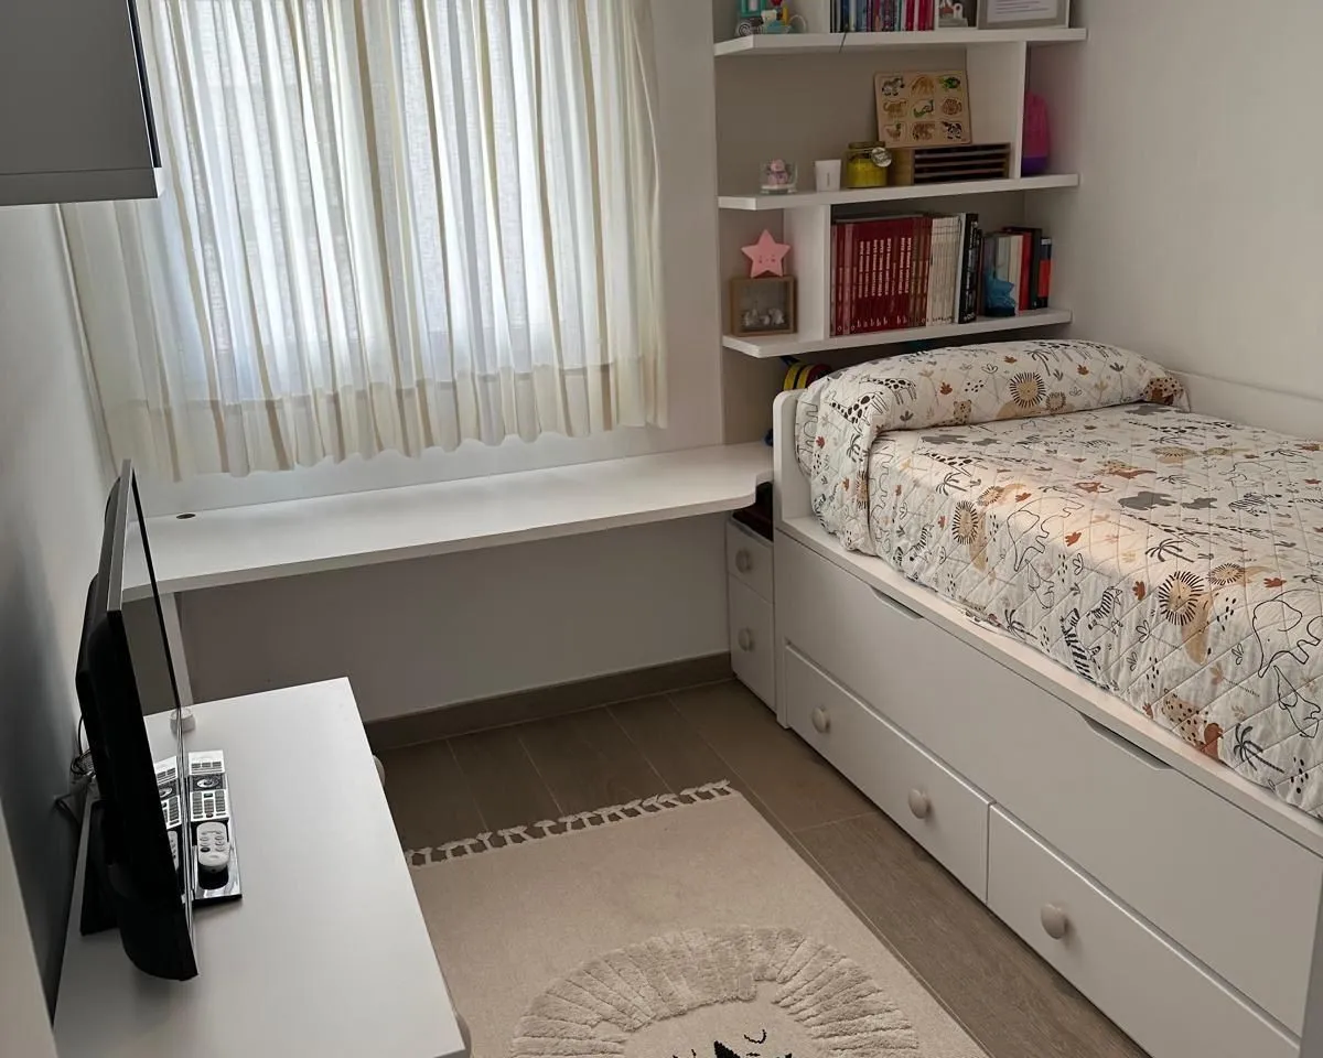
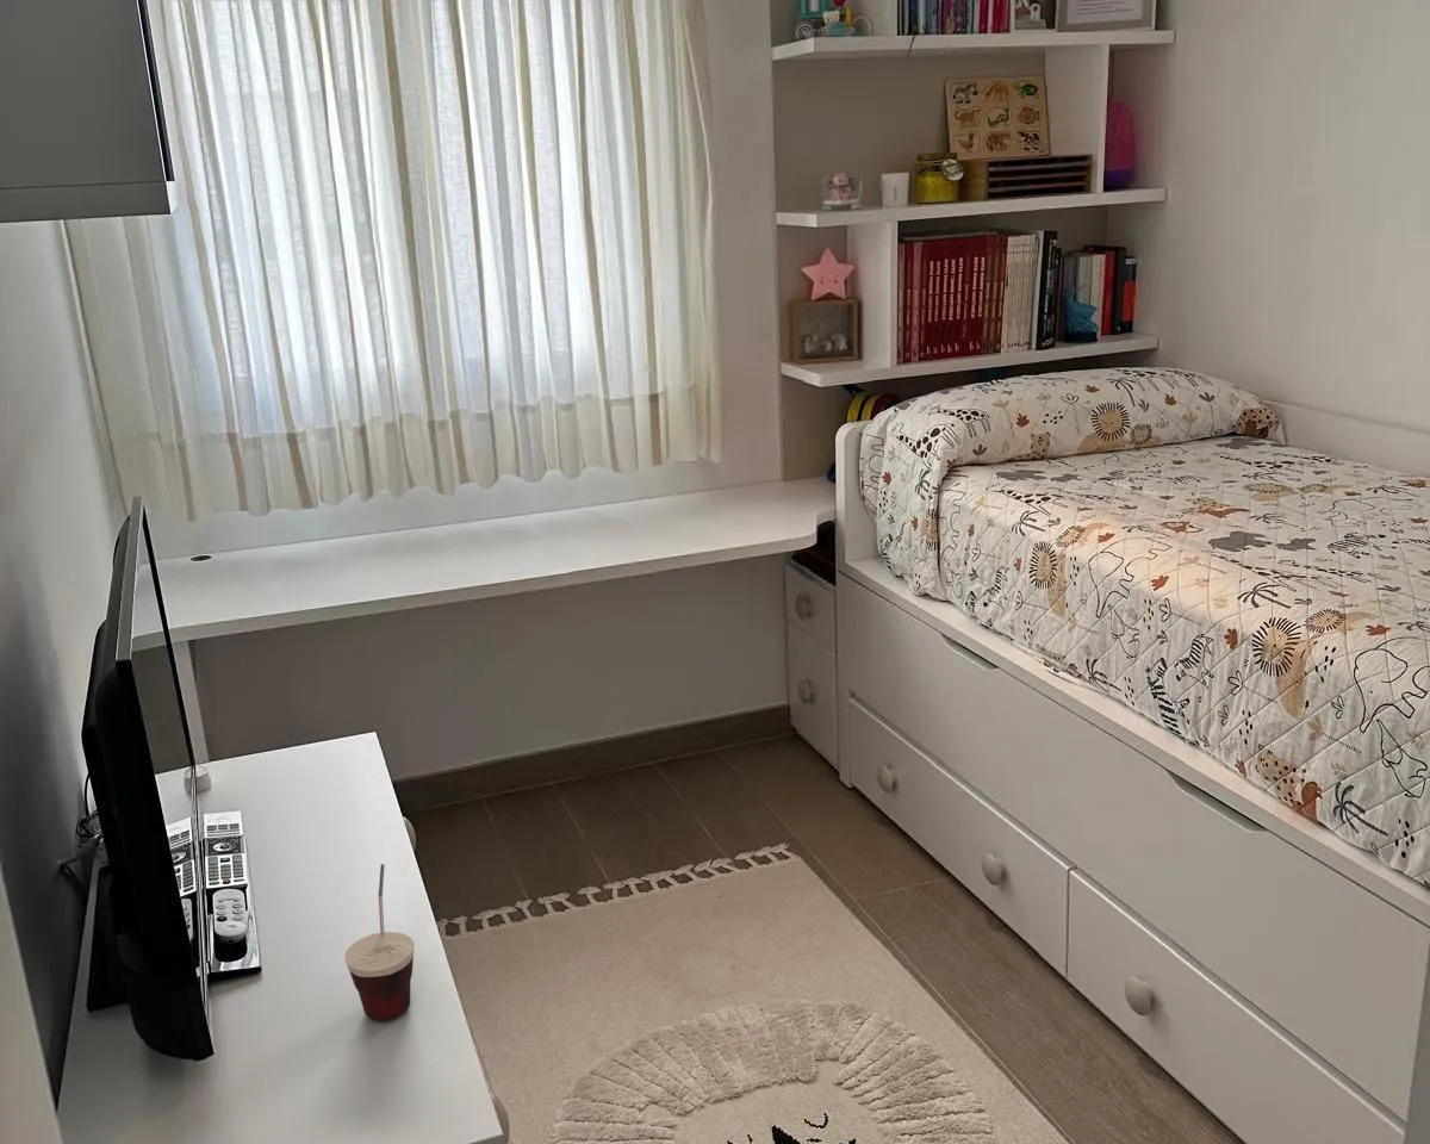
+ cup (383, 944)
